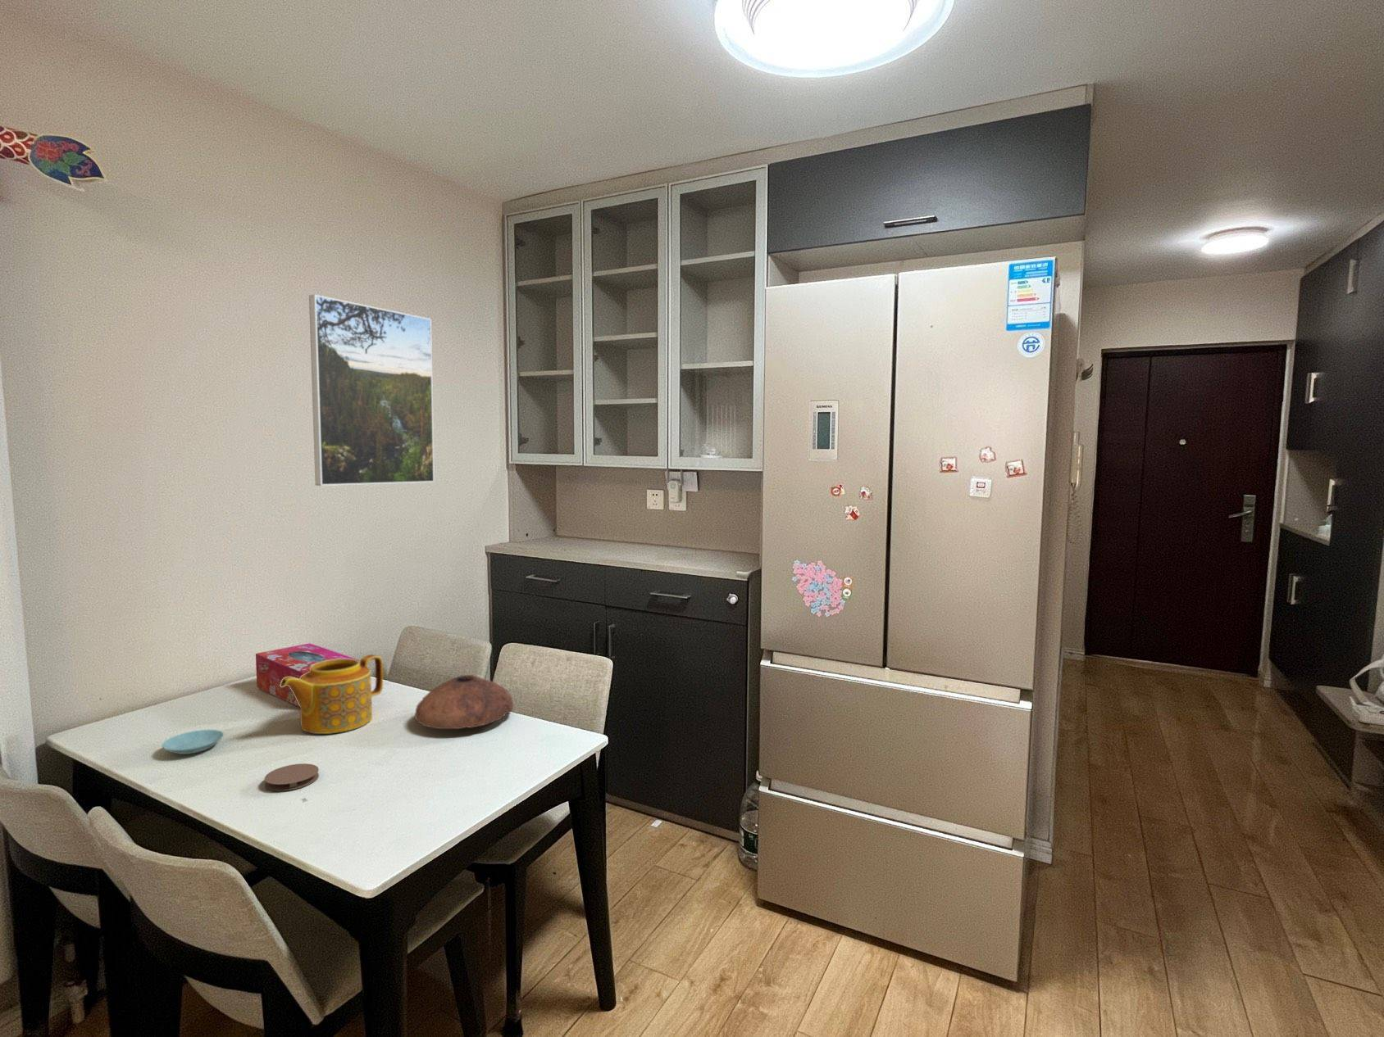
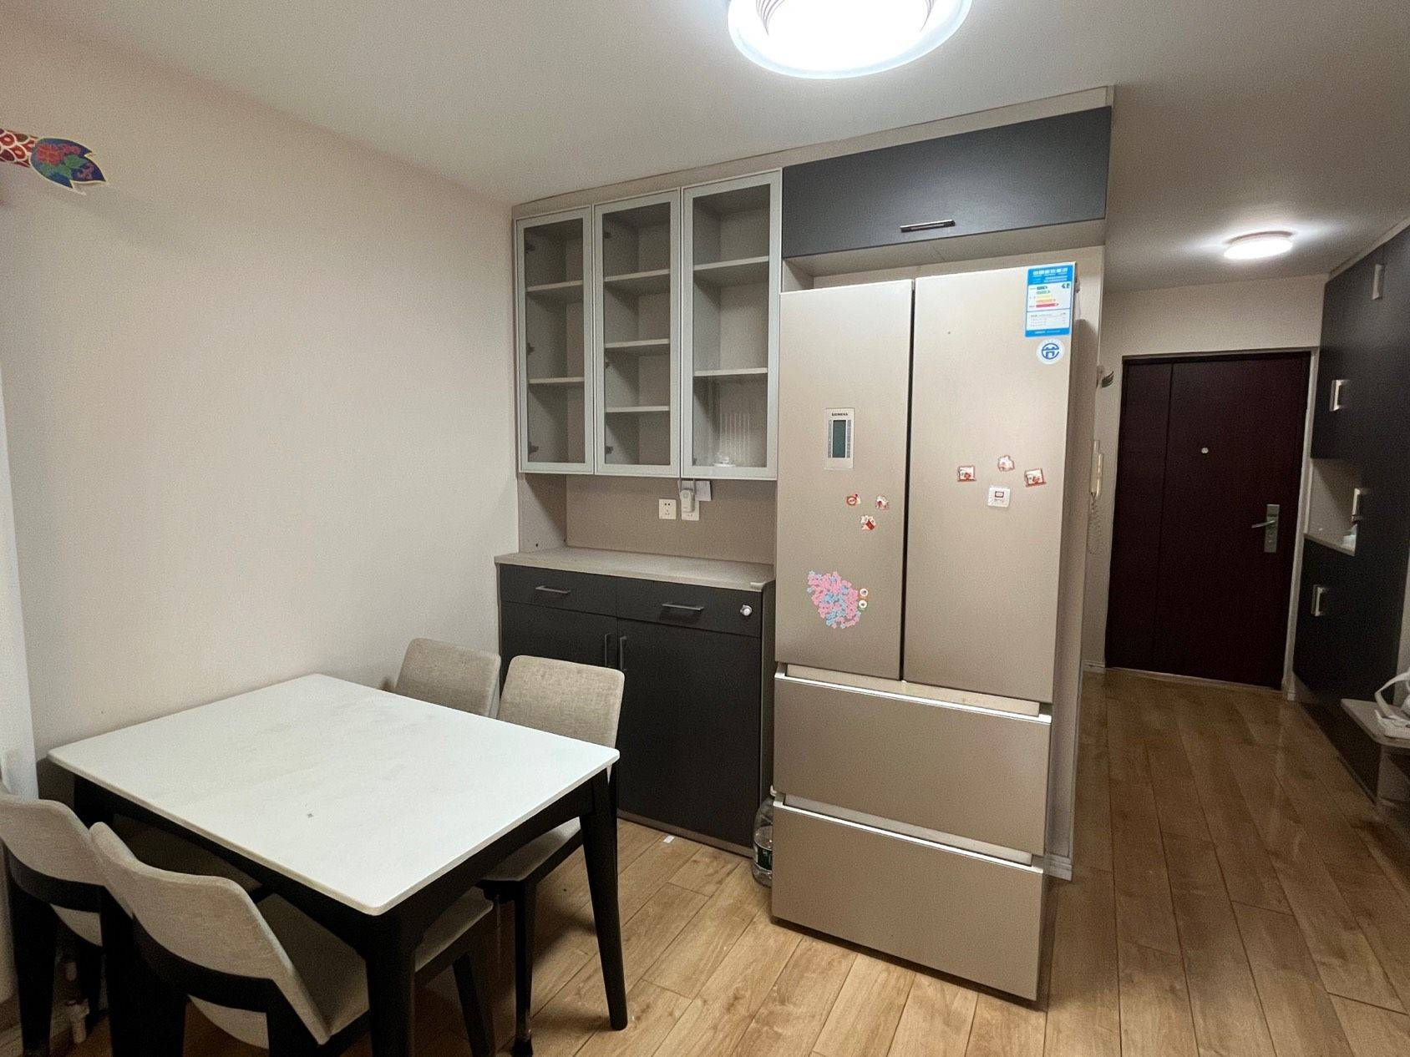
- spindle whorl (465, 698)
- saucer (194, 744)
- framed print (376, 396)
- coaster (292, 777)
- teapot (333, 694)
- tissue box (306, 672)
